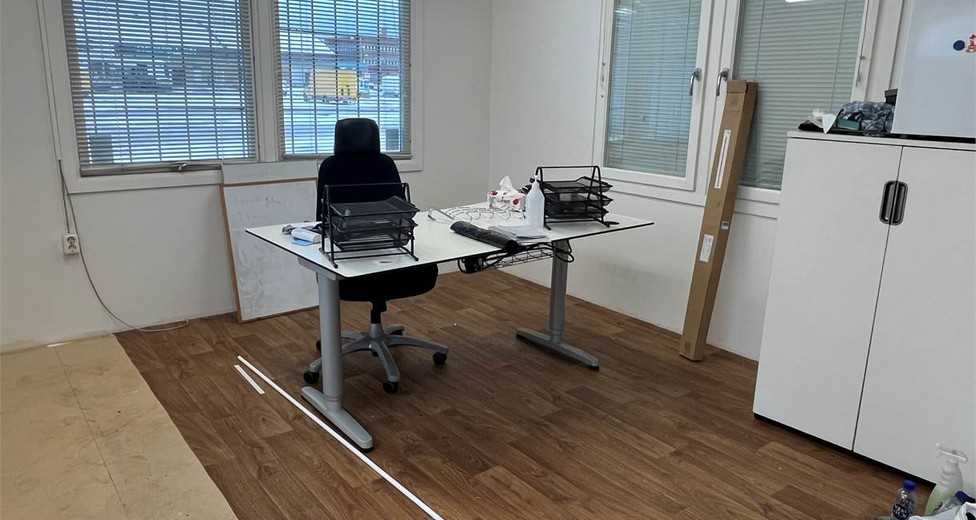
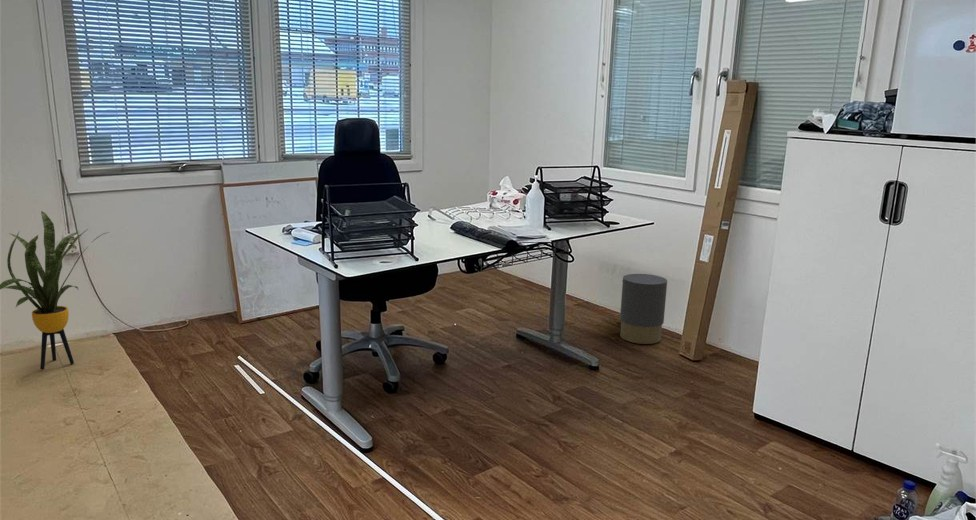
+ house plant (55, 291)
+ trash can (642, 305)
